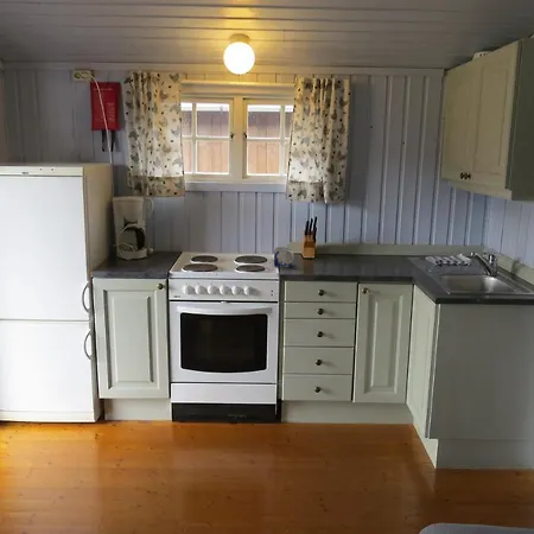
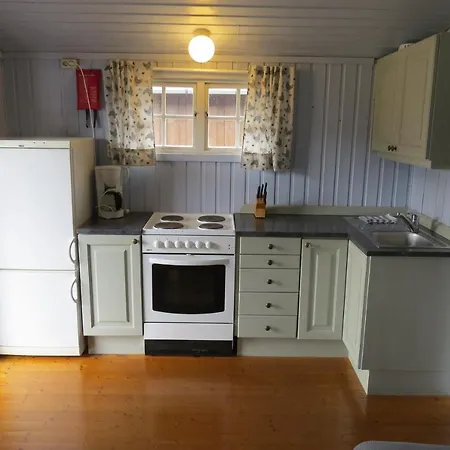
- mug (284, 256)
